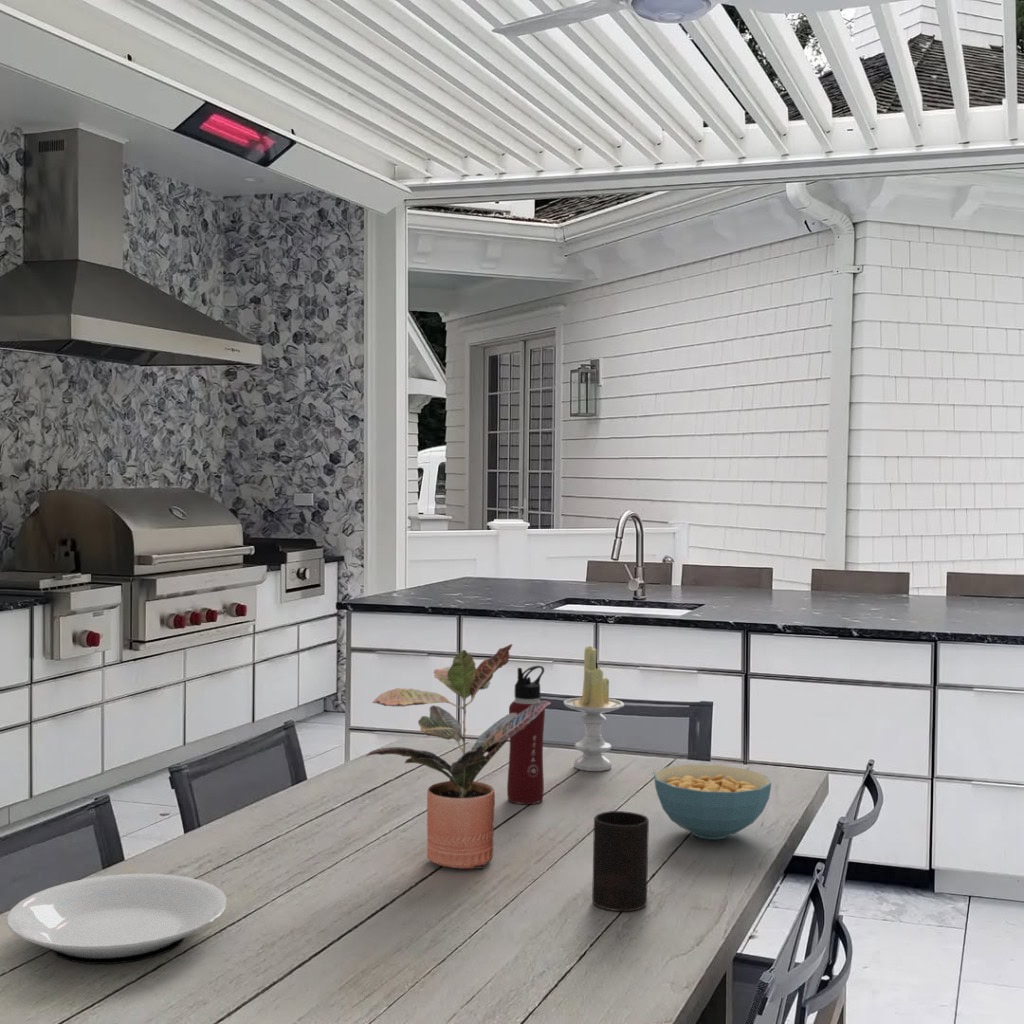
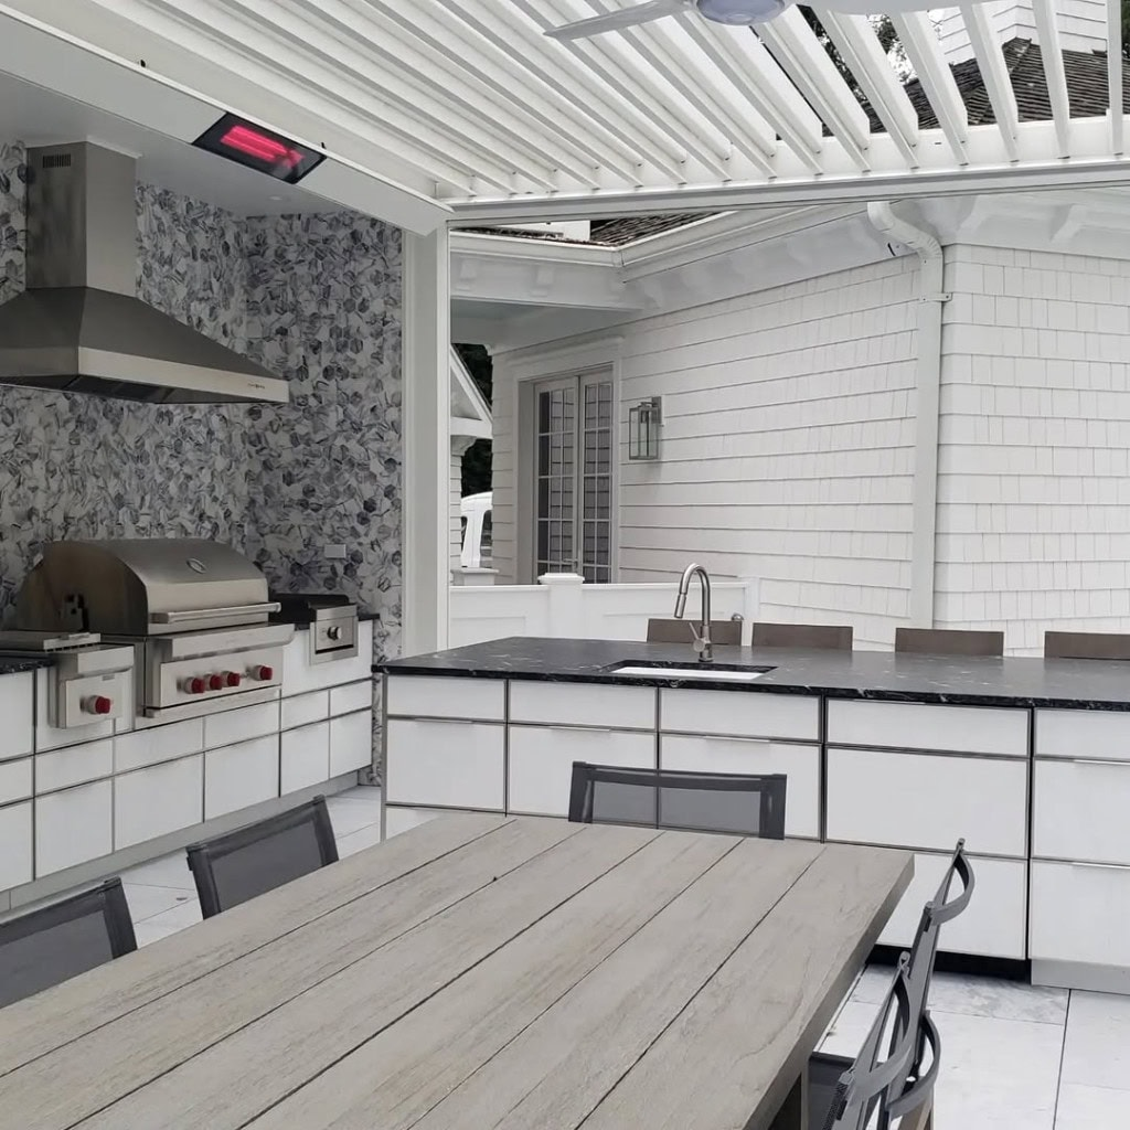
- candle (593, 707)
- potted plant (458, 744)
- cereal bowl (711, 806)
- plate (119, 923)
- water bottle (526, 733)
- cup (620, 860)
